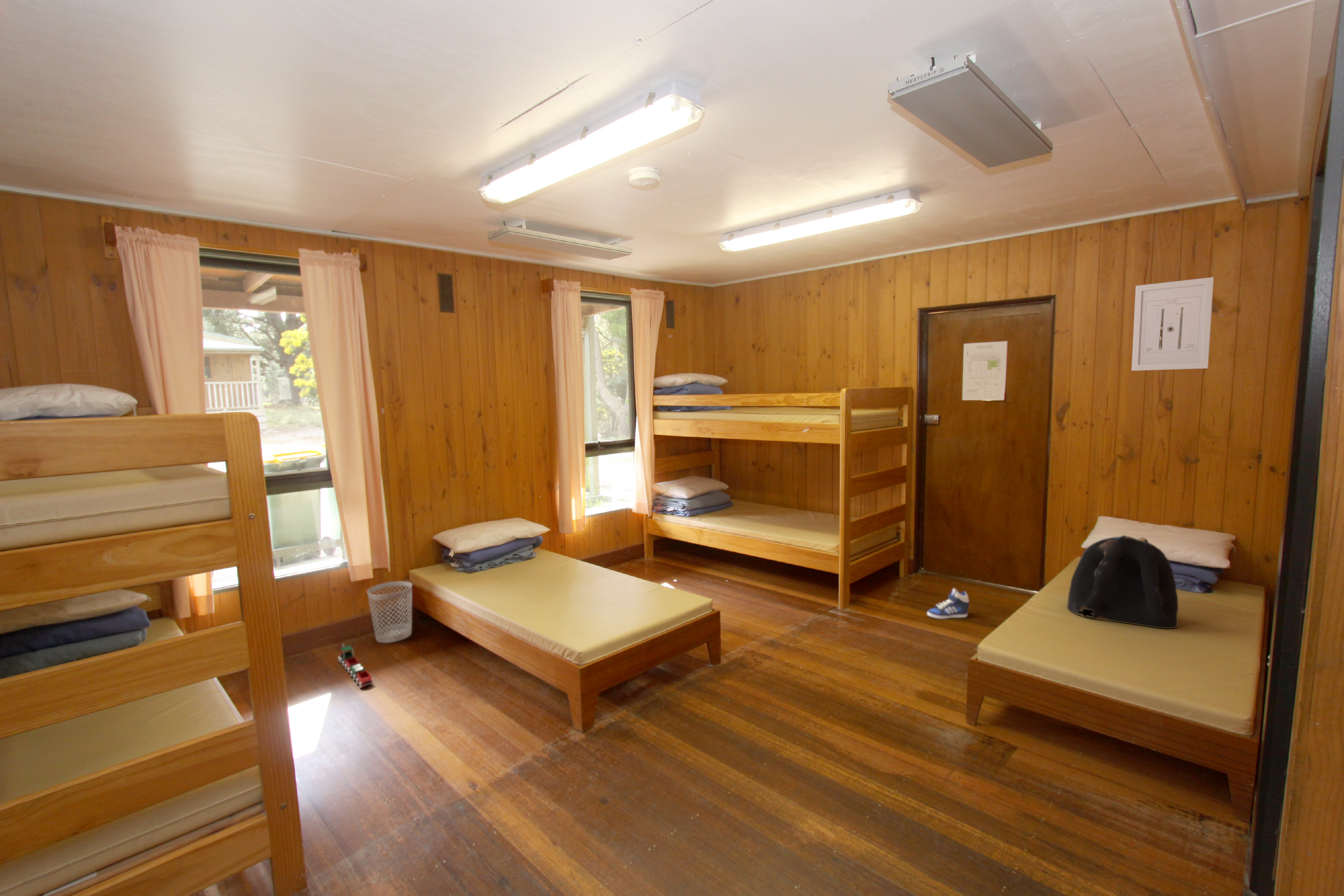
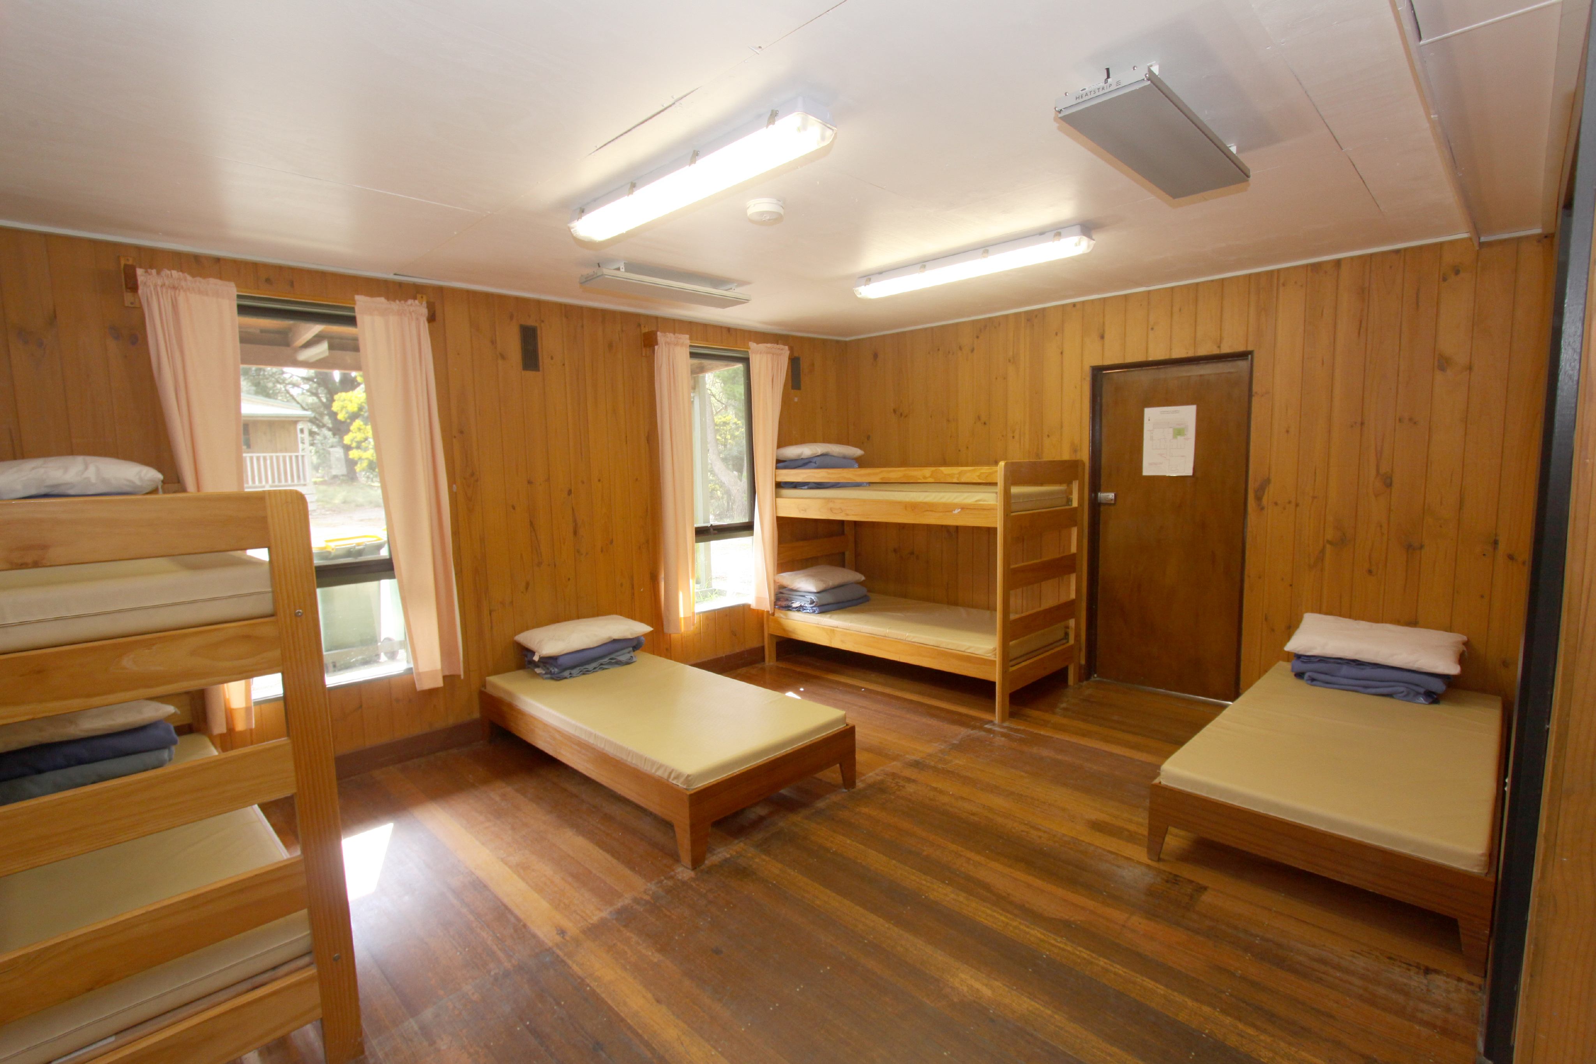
- wastebasket (392, 612)
- backpack (1122, 575)
- wall art (1171, 326)
- sneaker (948, 602)
- toy train (354, 664)
